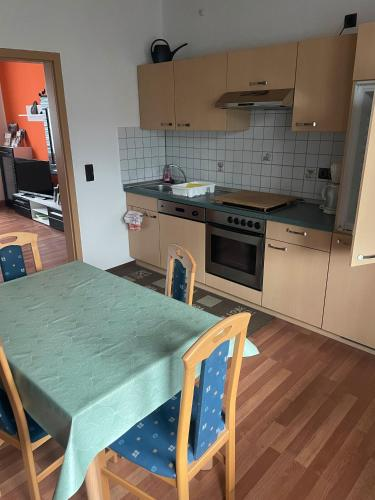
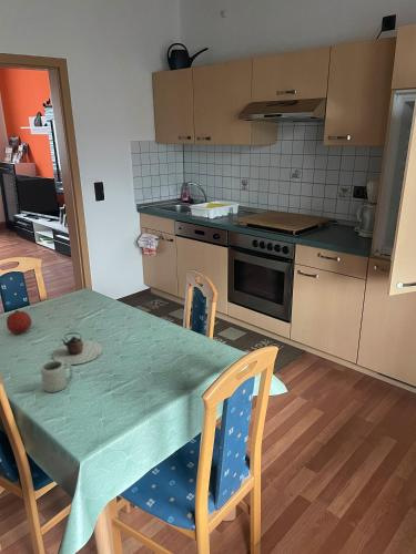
+ cup (58, 375)
+ fruit (18, 320)
+ teapot (77, 341)
